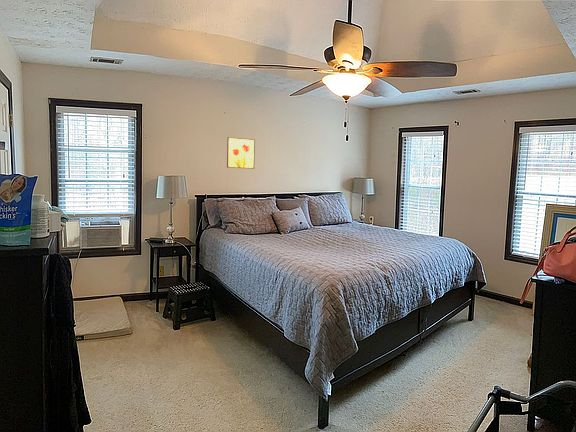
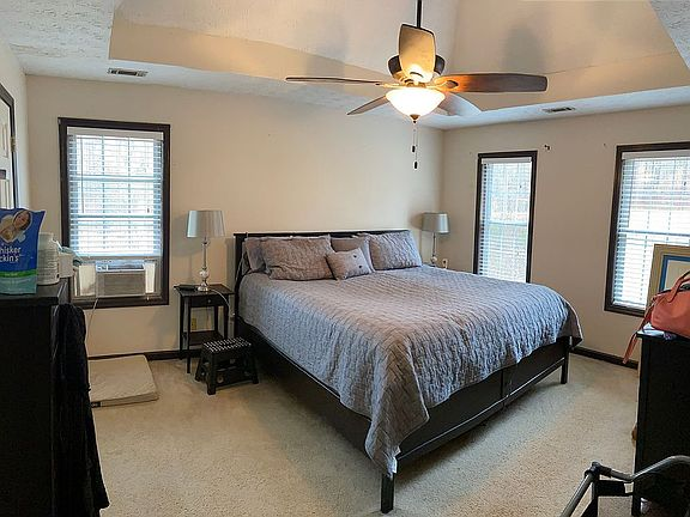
- wall art (240, 153)
